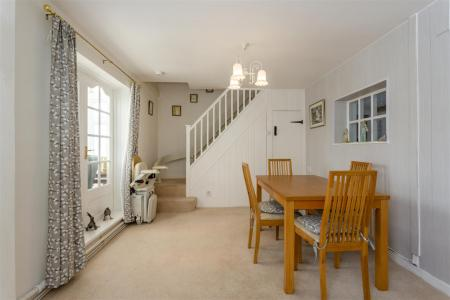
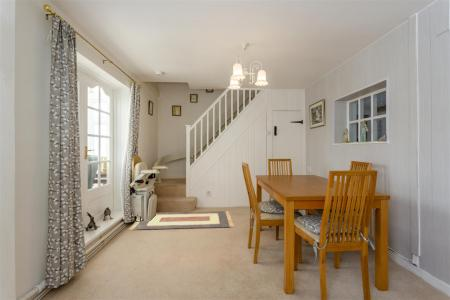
+ rug (184, 219)
